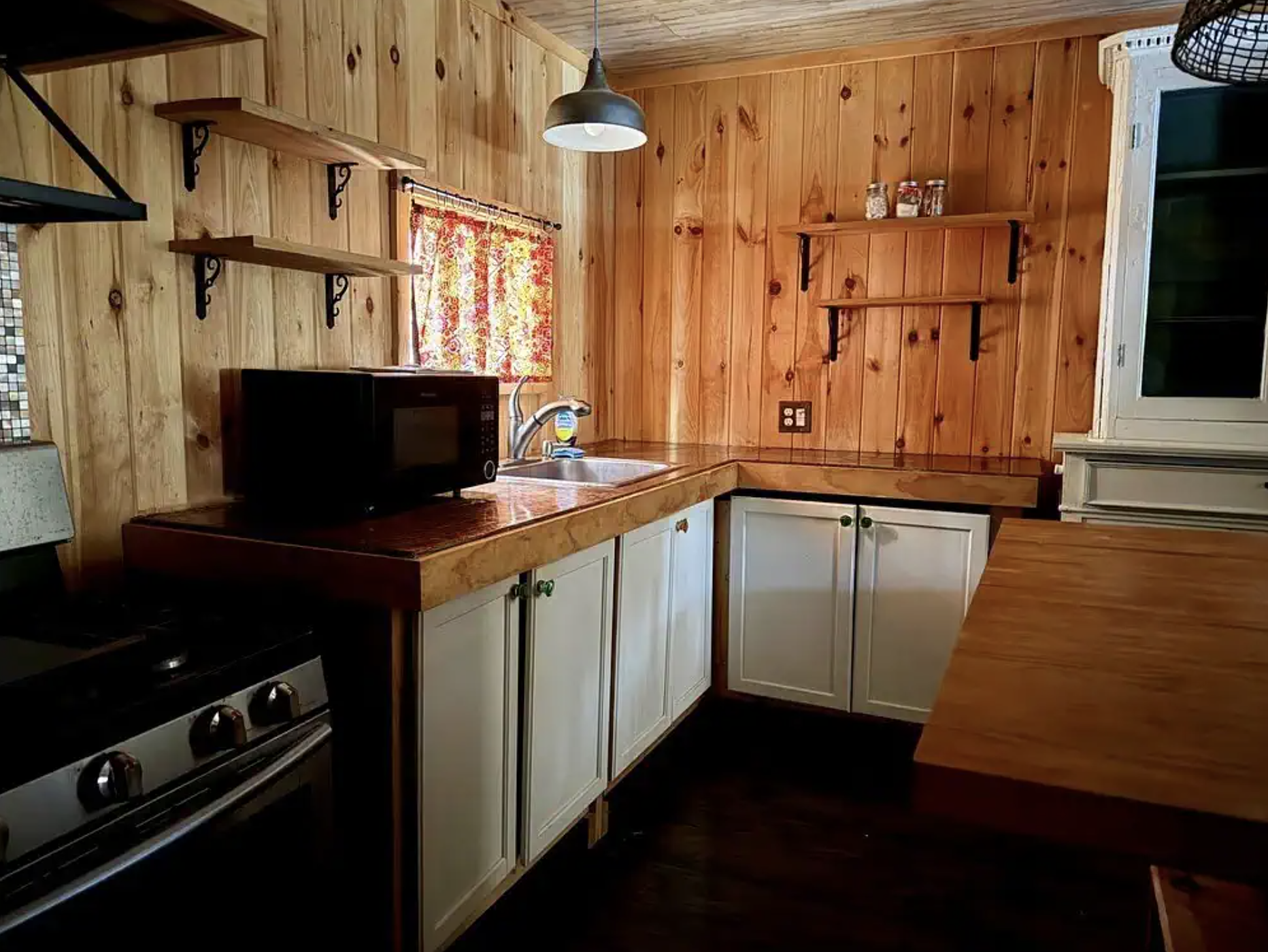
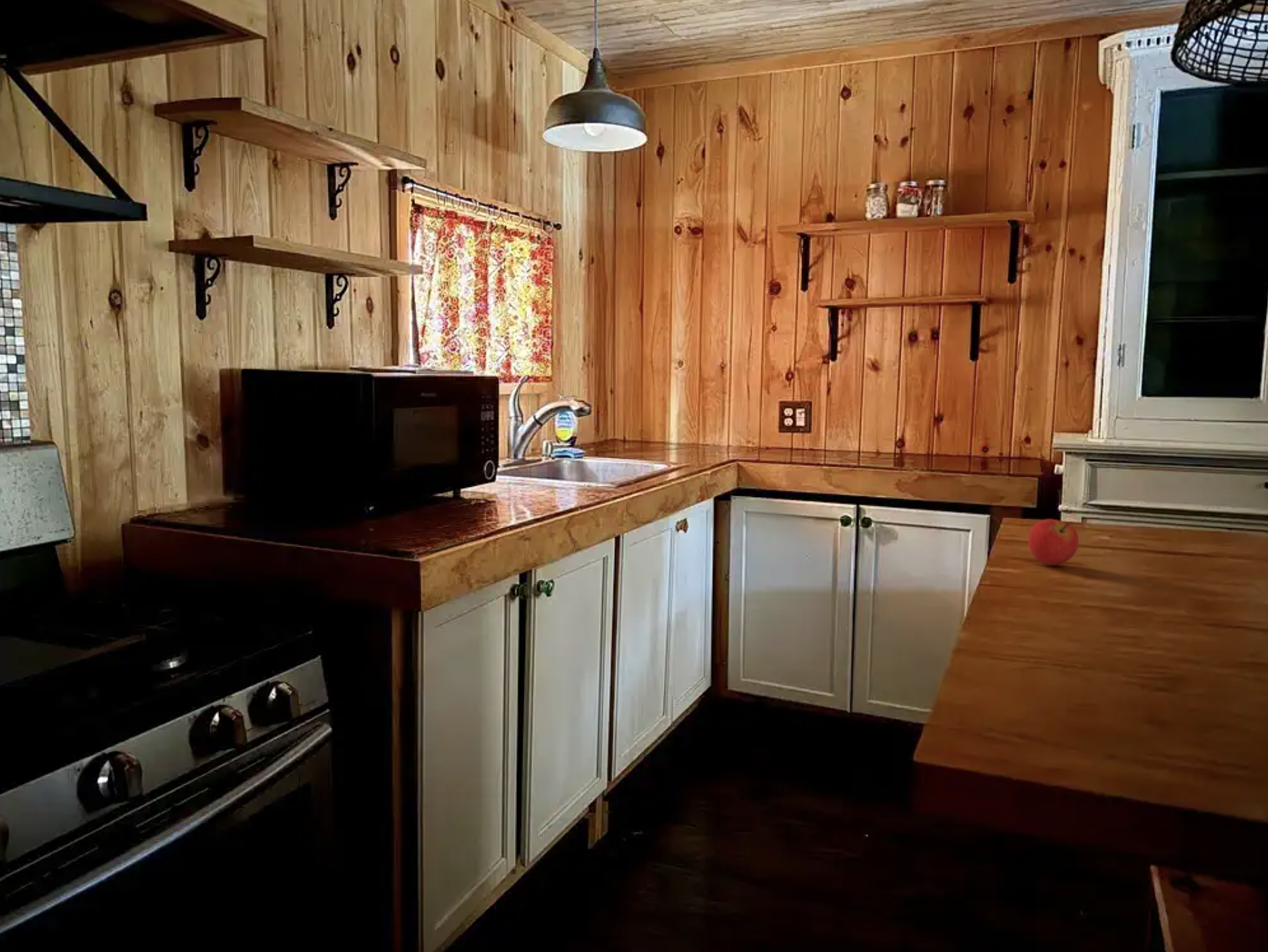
+ fruit (1053, 542)
